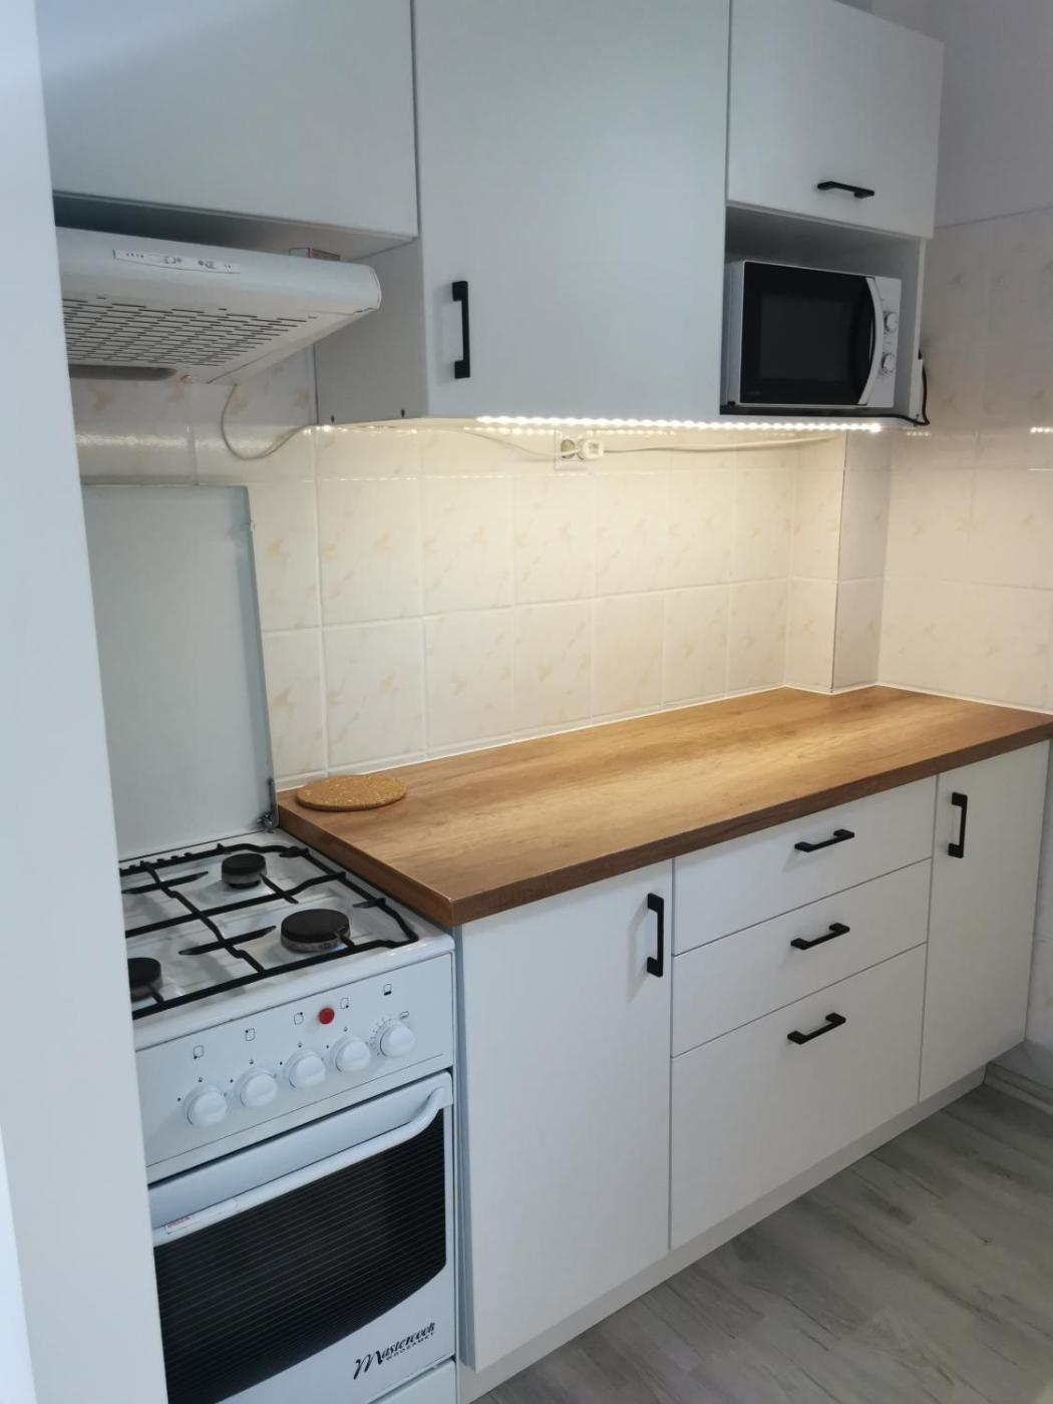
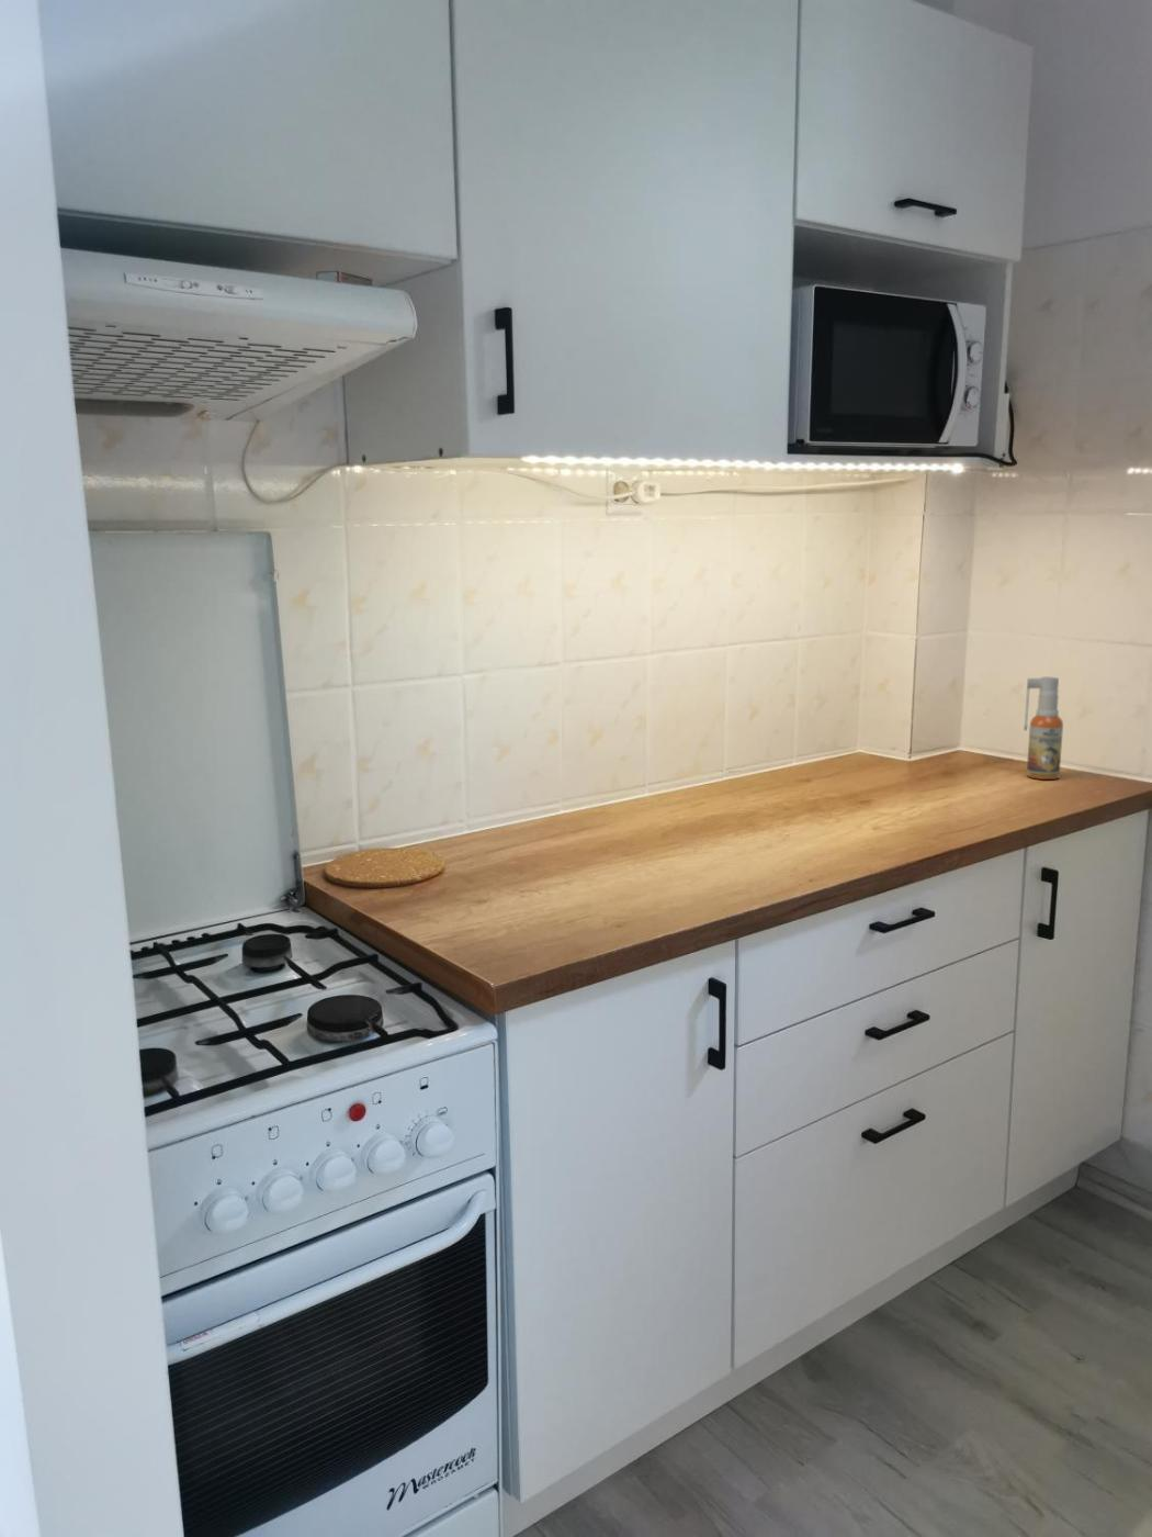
+ spray bottle (1042, 727)
